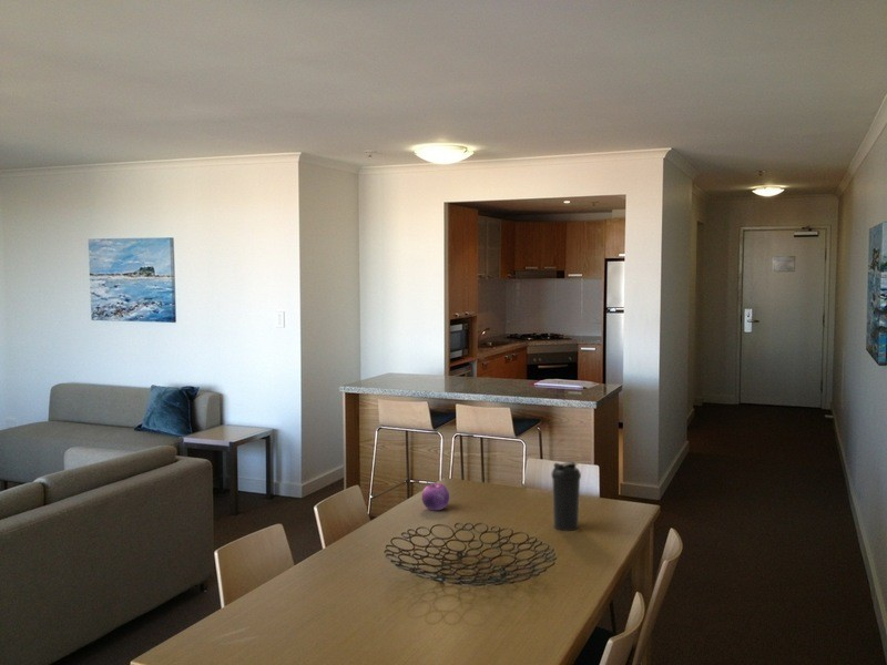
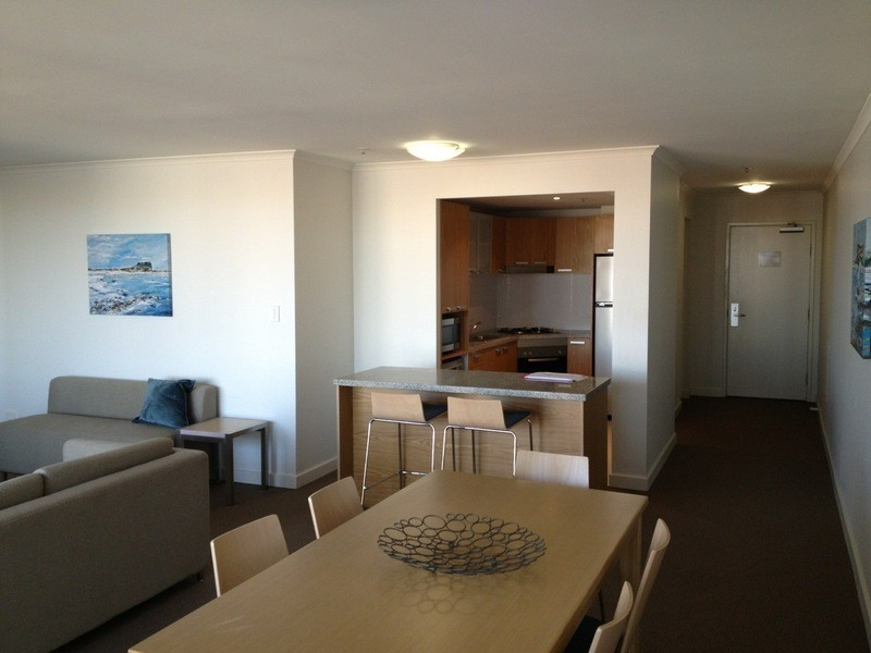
- water bottle (565, 494)
- fruit (436, 497)
